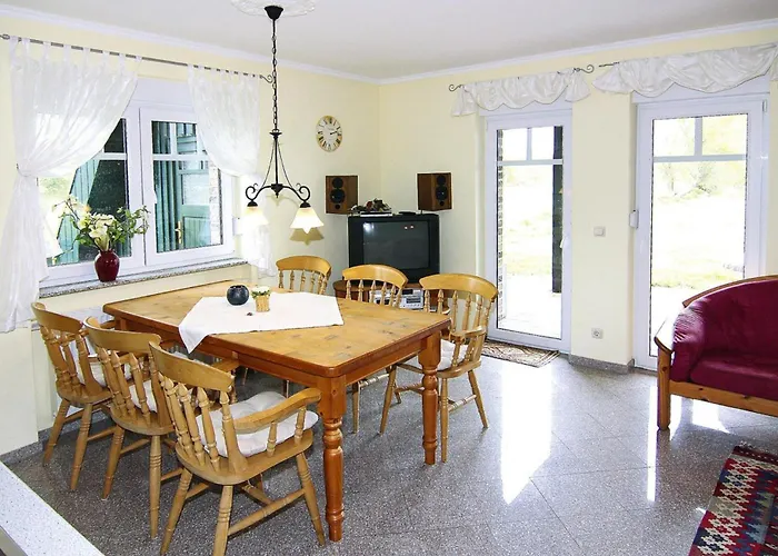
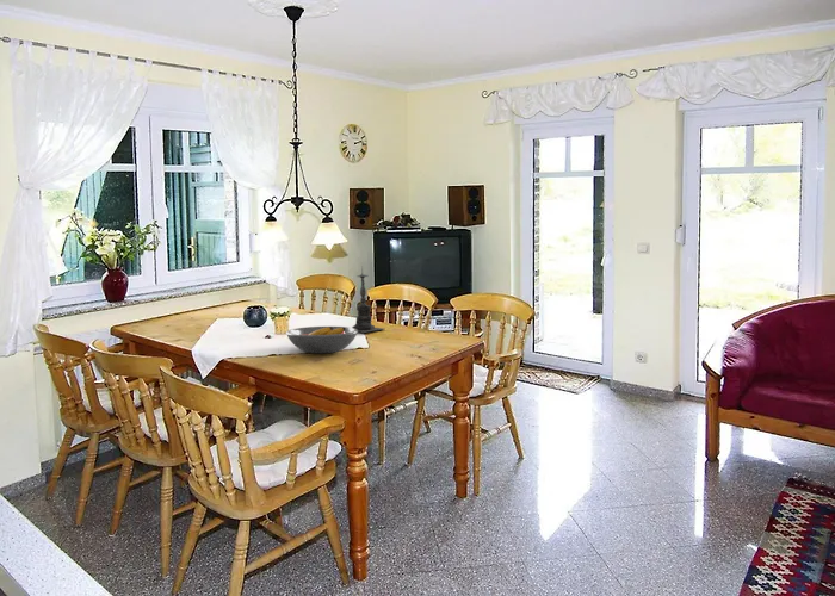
+ candle holder (363, 297)
+ fruit bowl (322, 337)
